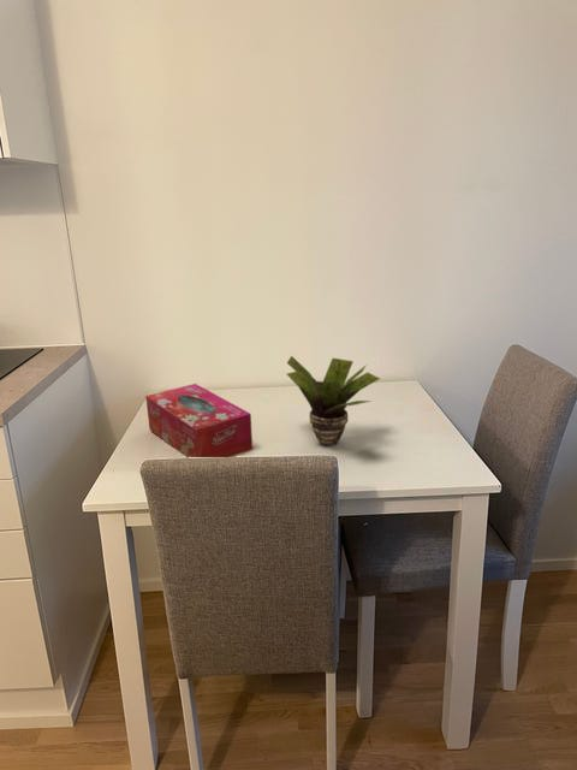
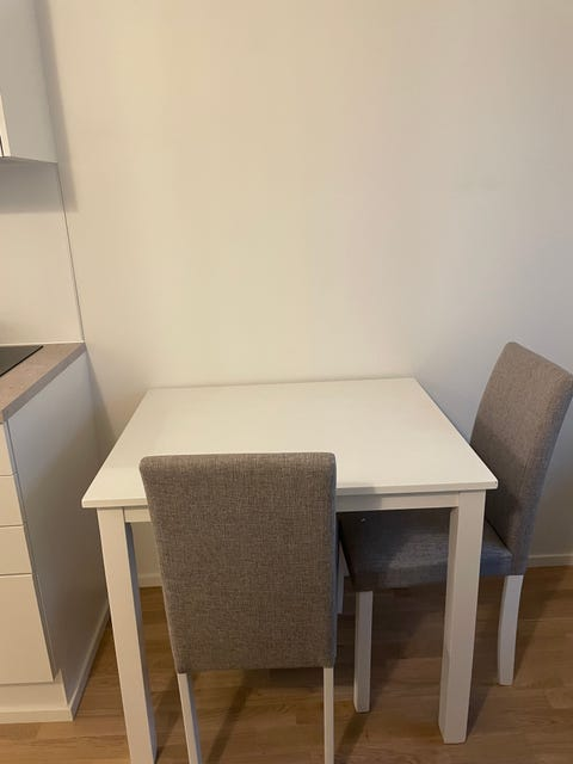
- potted plant (328, 402)
- tissue box (197, 421)
